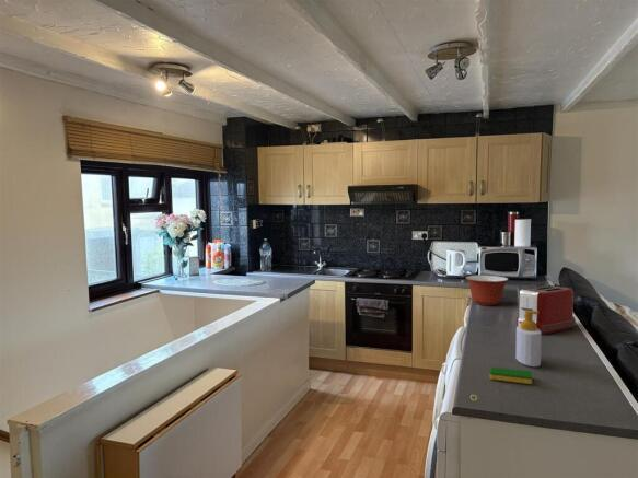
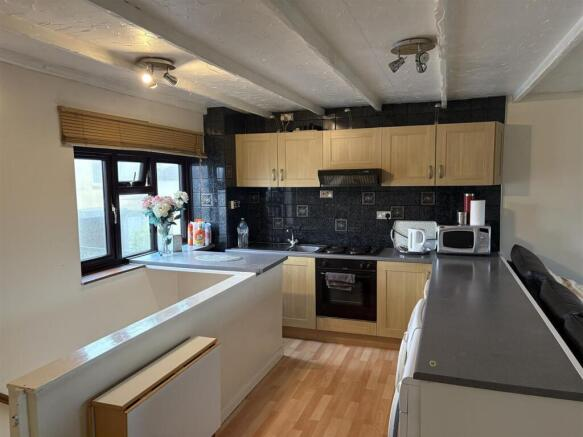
- dish sponge (510, 375)
- toaster (545, 307)
- soap bottle (527, 336)
- mixing bowl (486, 290)
